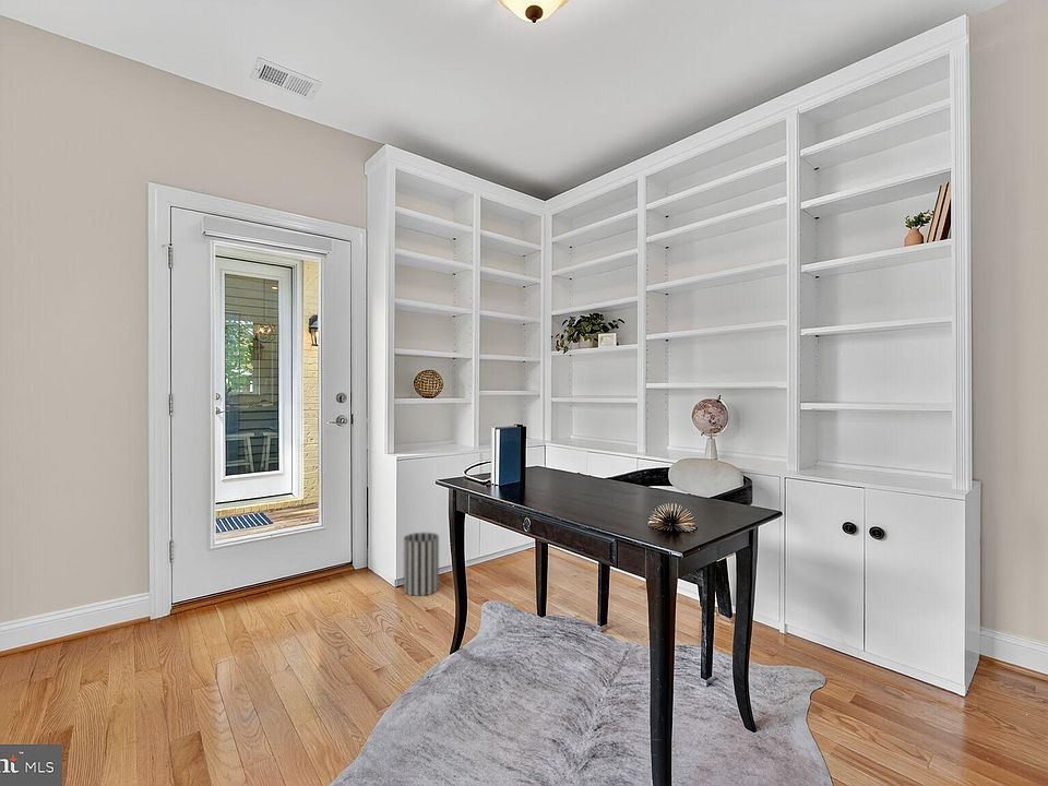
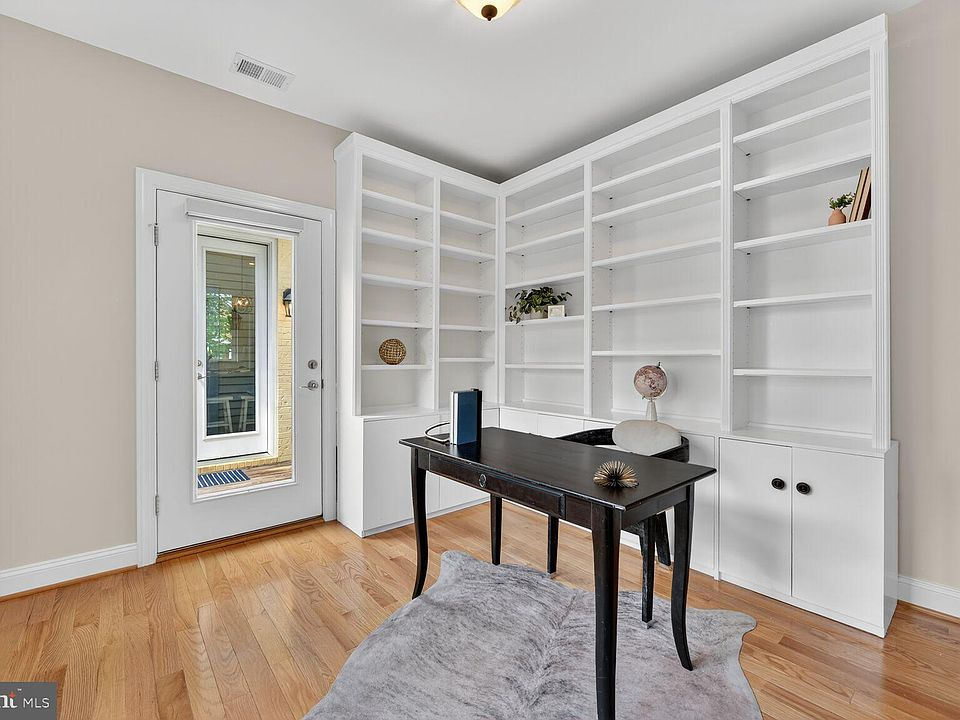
- wastebasket (421, 562)
